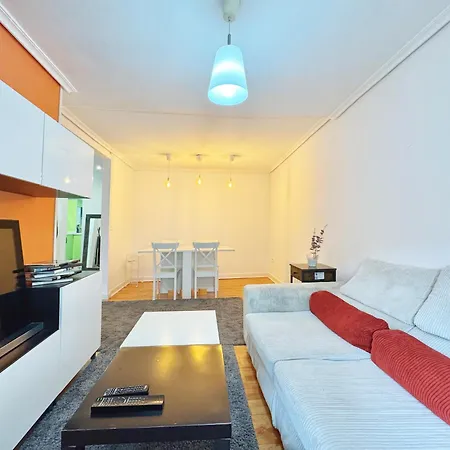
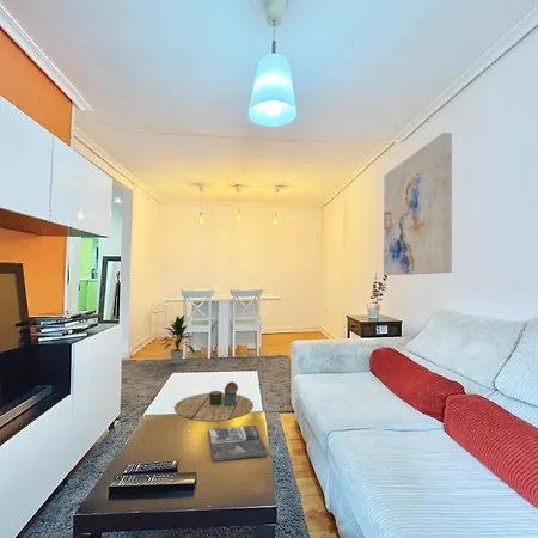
+ indoor plant (177, 338)
+ wall art (411, 215)
+ magazine (236, 440)
+ decorative tray (214, 393)
